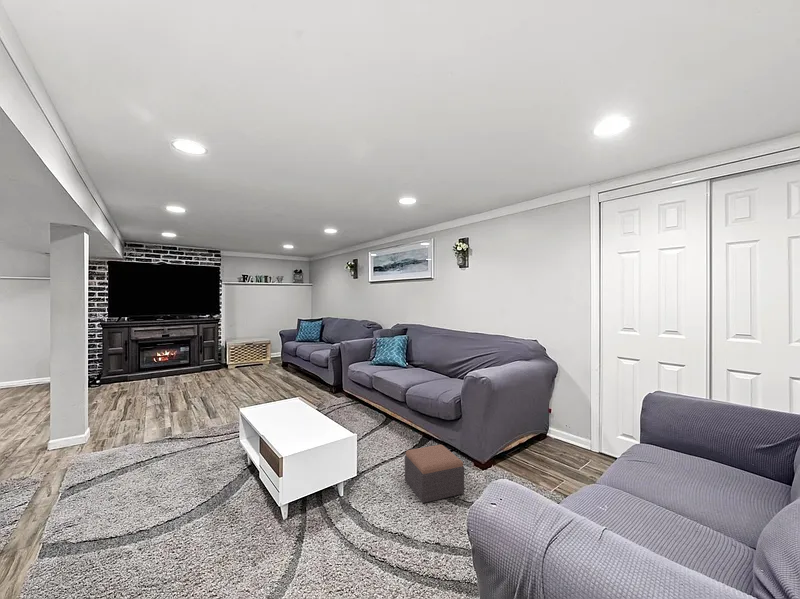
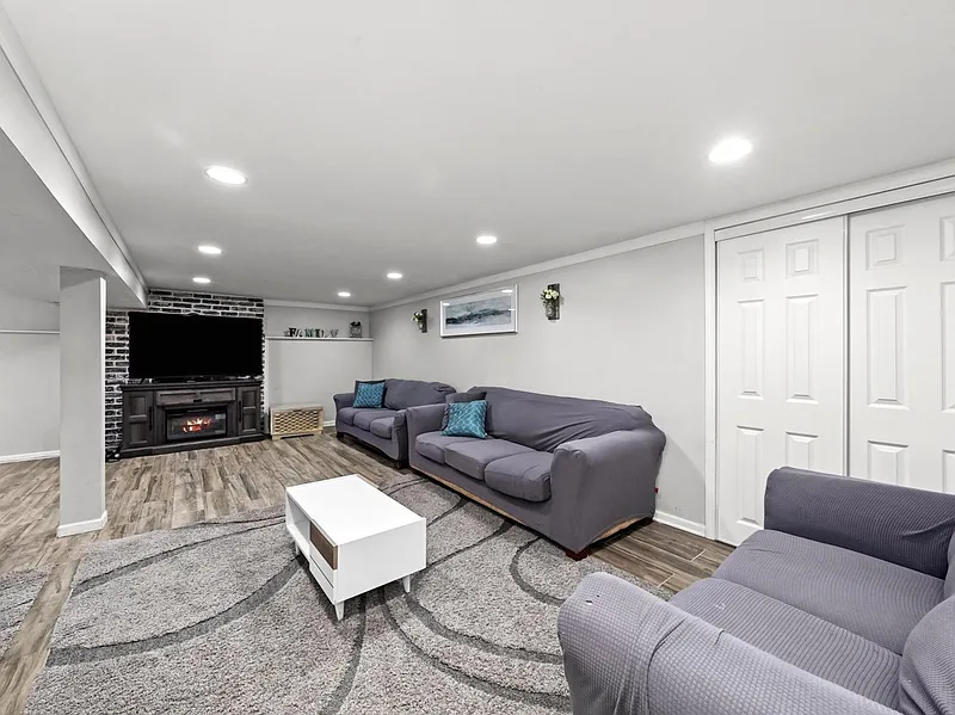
- footstool (433, 470)
